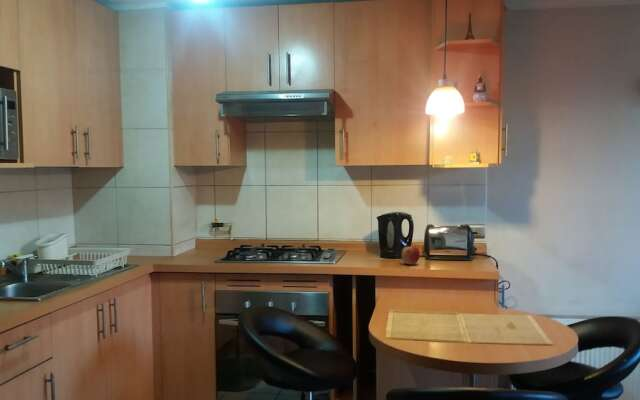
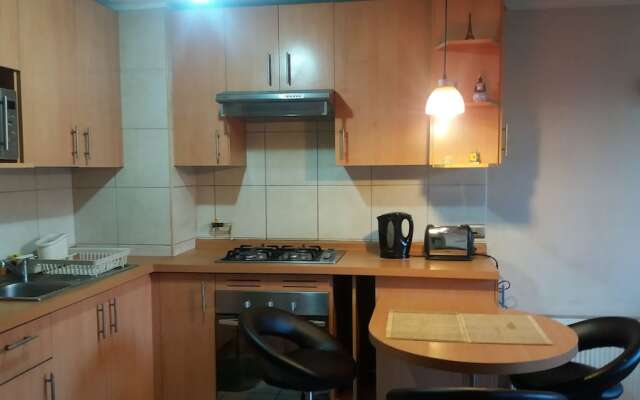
- apple (410, 254)
